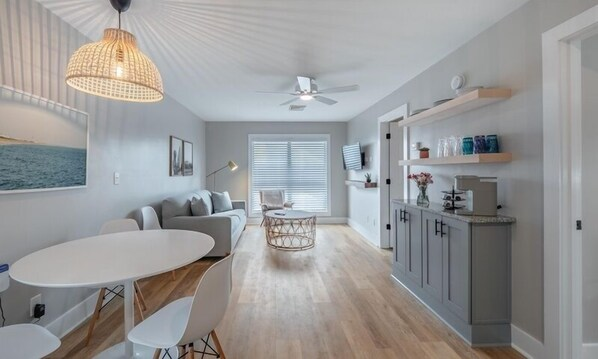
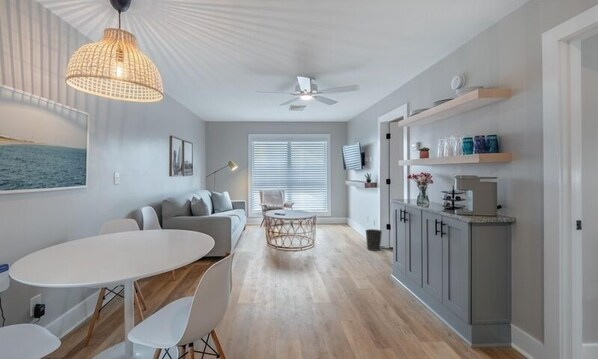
+ wastebasket (373, 240)
